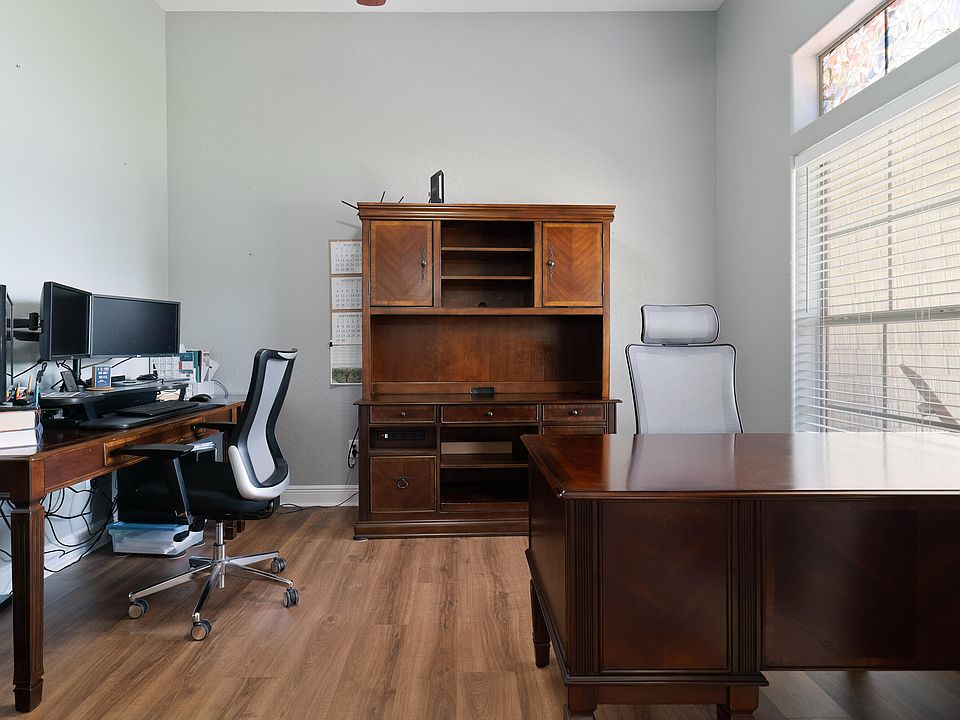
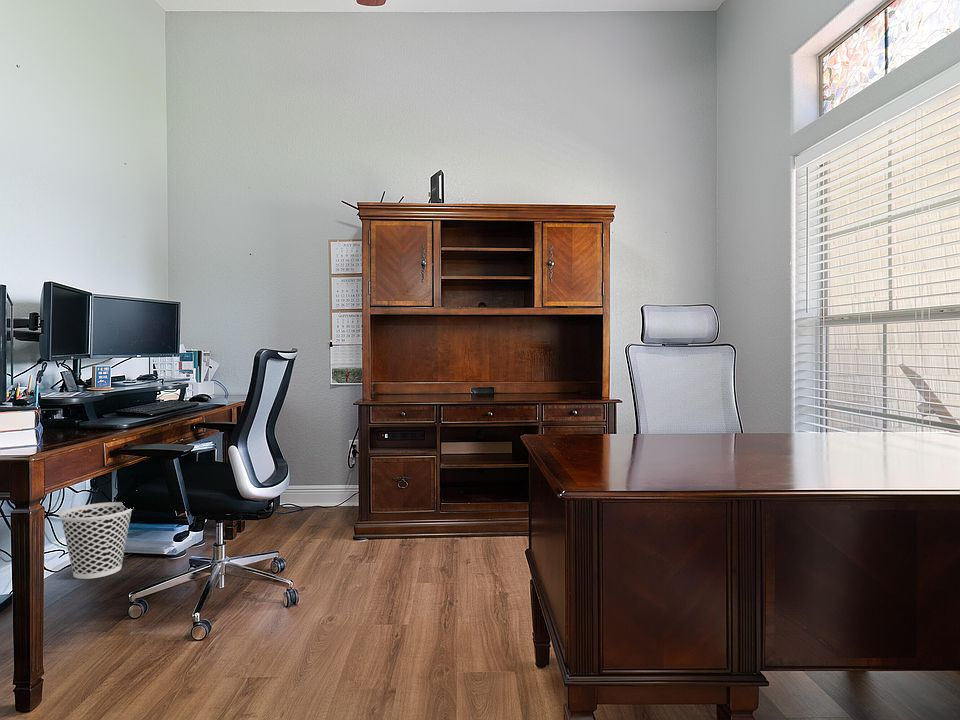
+ wastebasket (97, 540)
